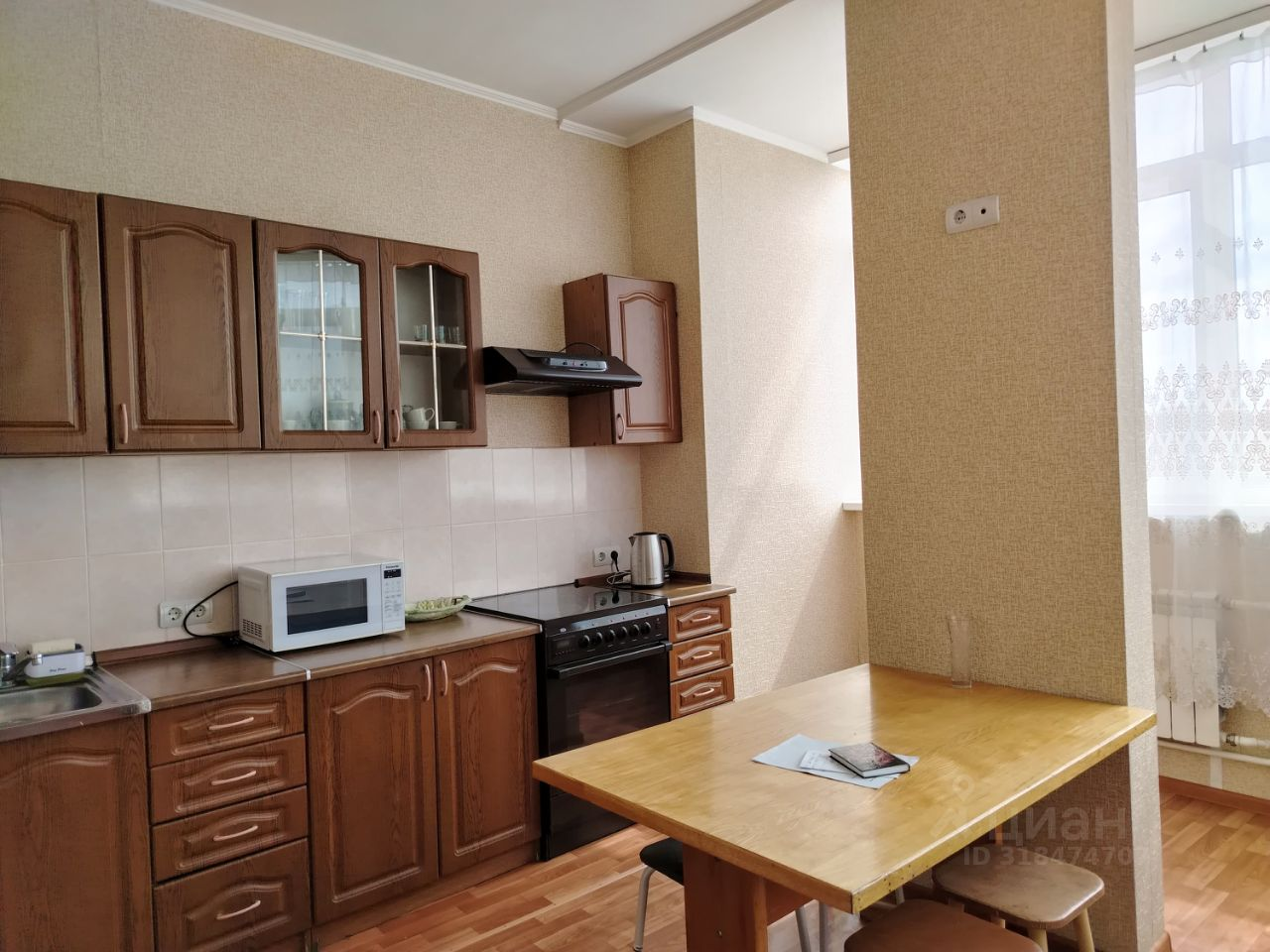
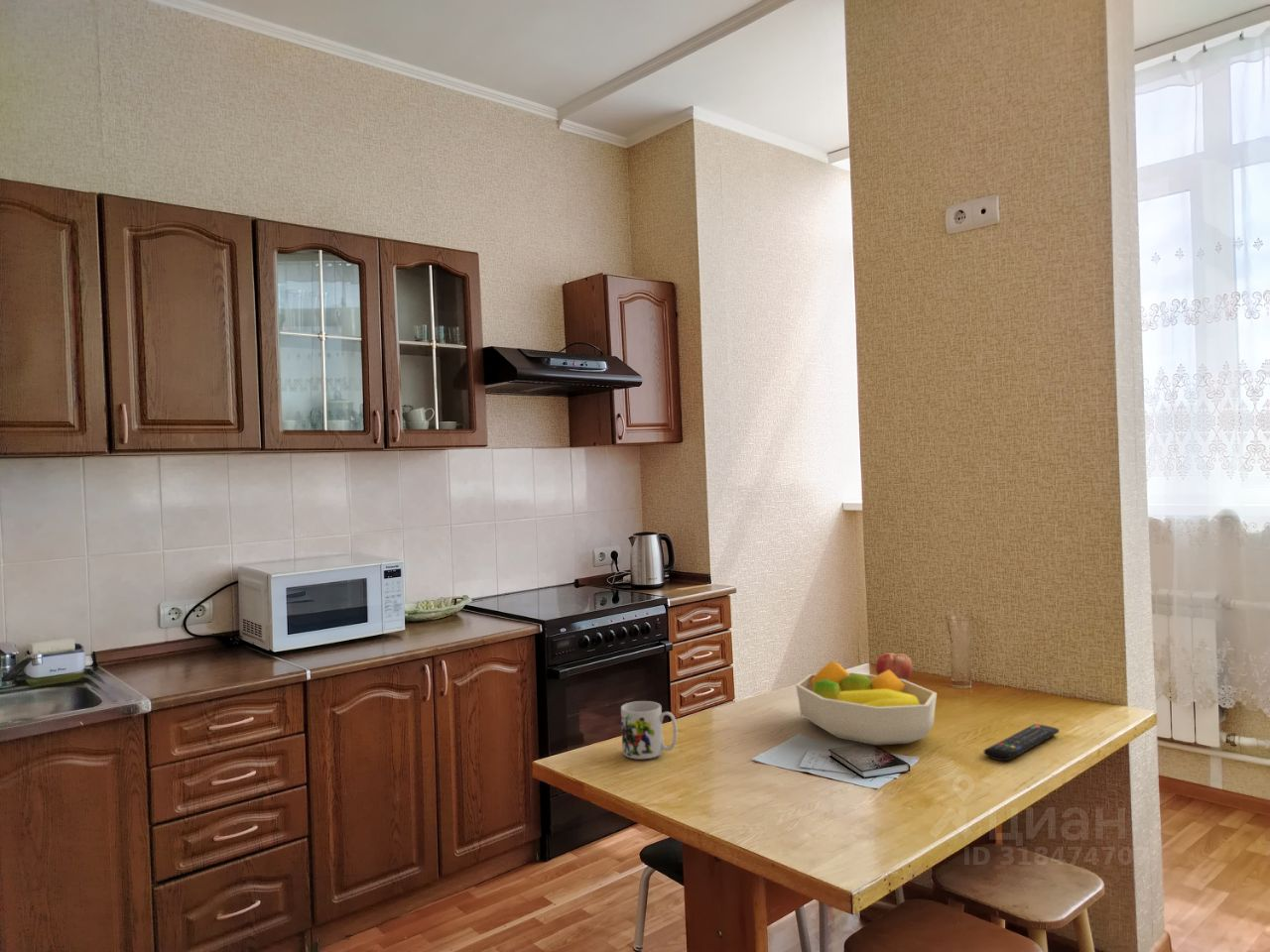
+ fruit (893, 667)
+ fruit bowl (864, 699)
+ remote control (1023, 742)
+ mug (649, 730)
